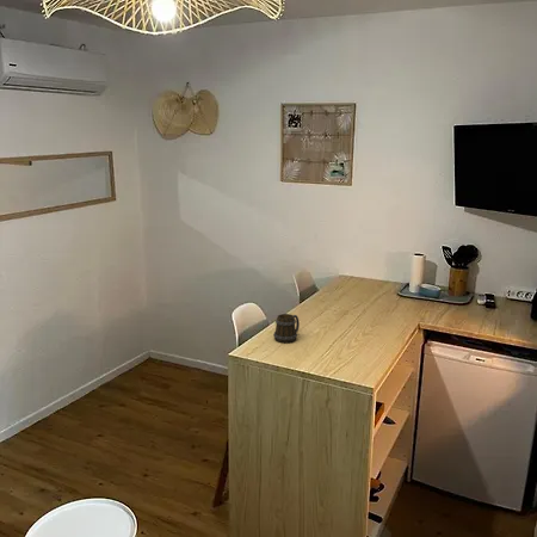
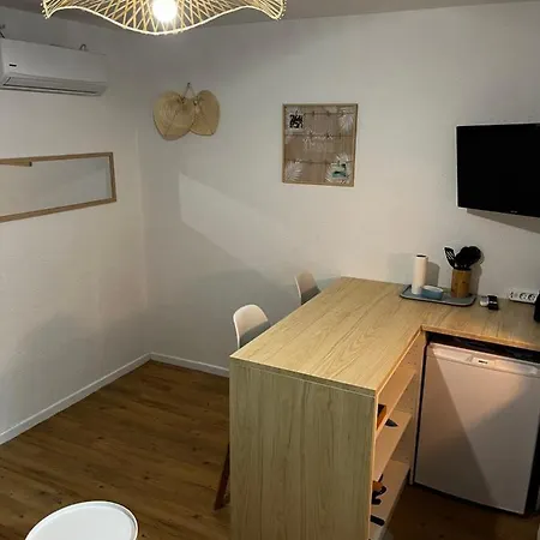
- mug (288, 326)
